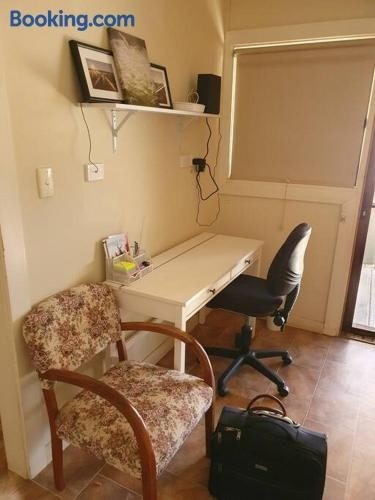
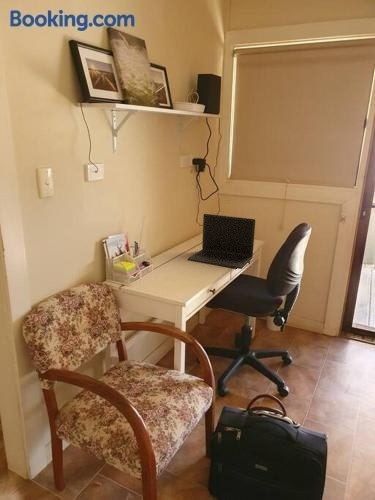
+ laptop (221, 239)
